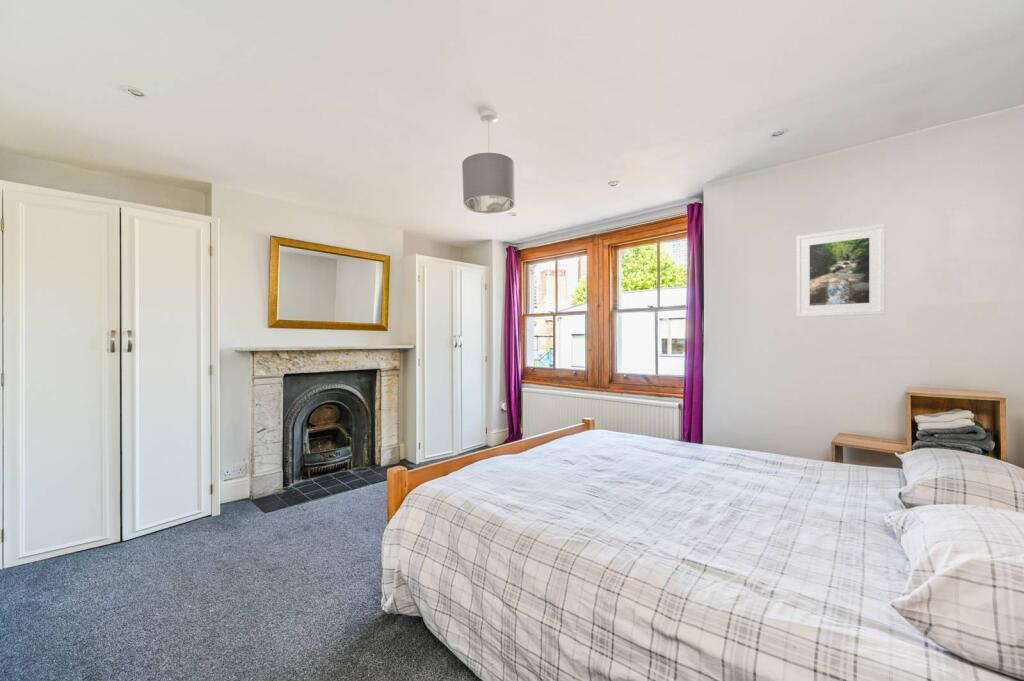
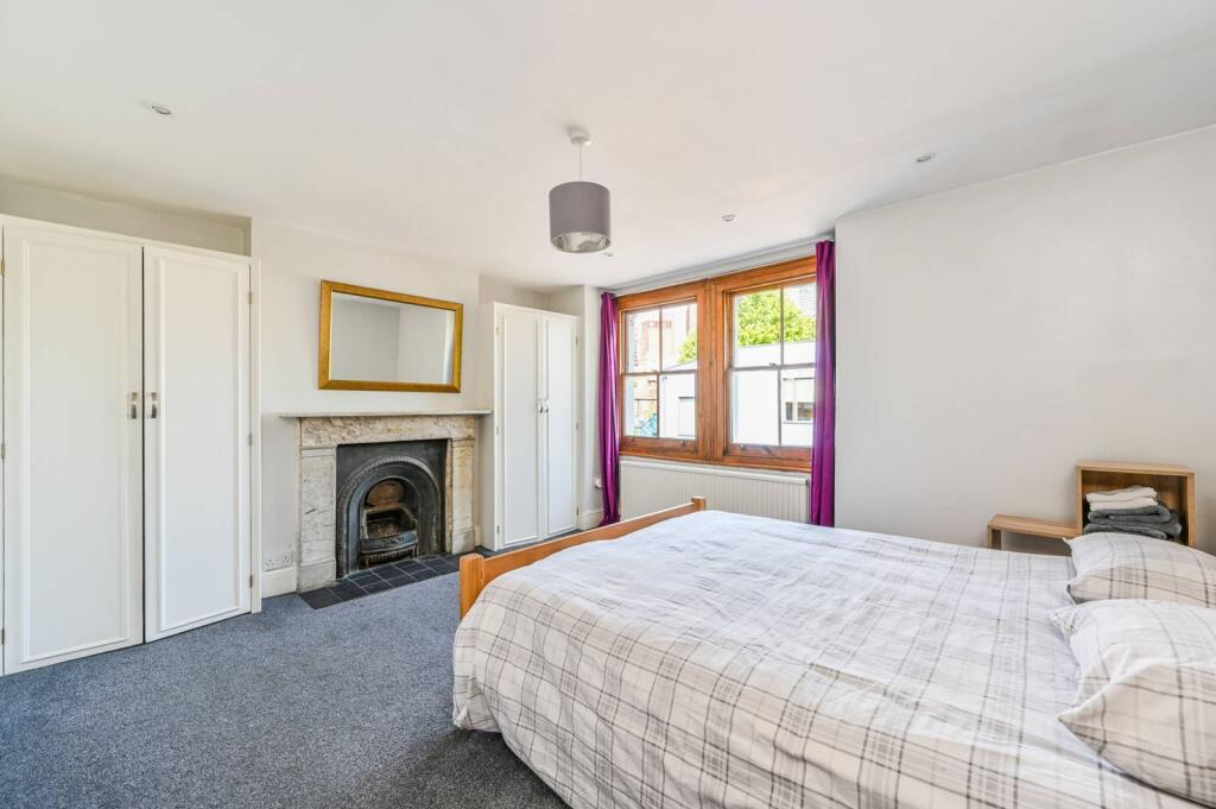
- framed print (838, 273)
